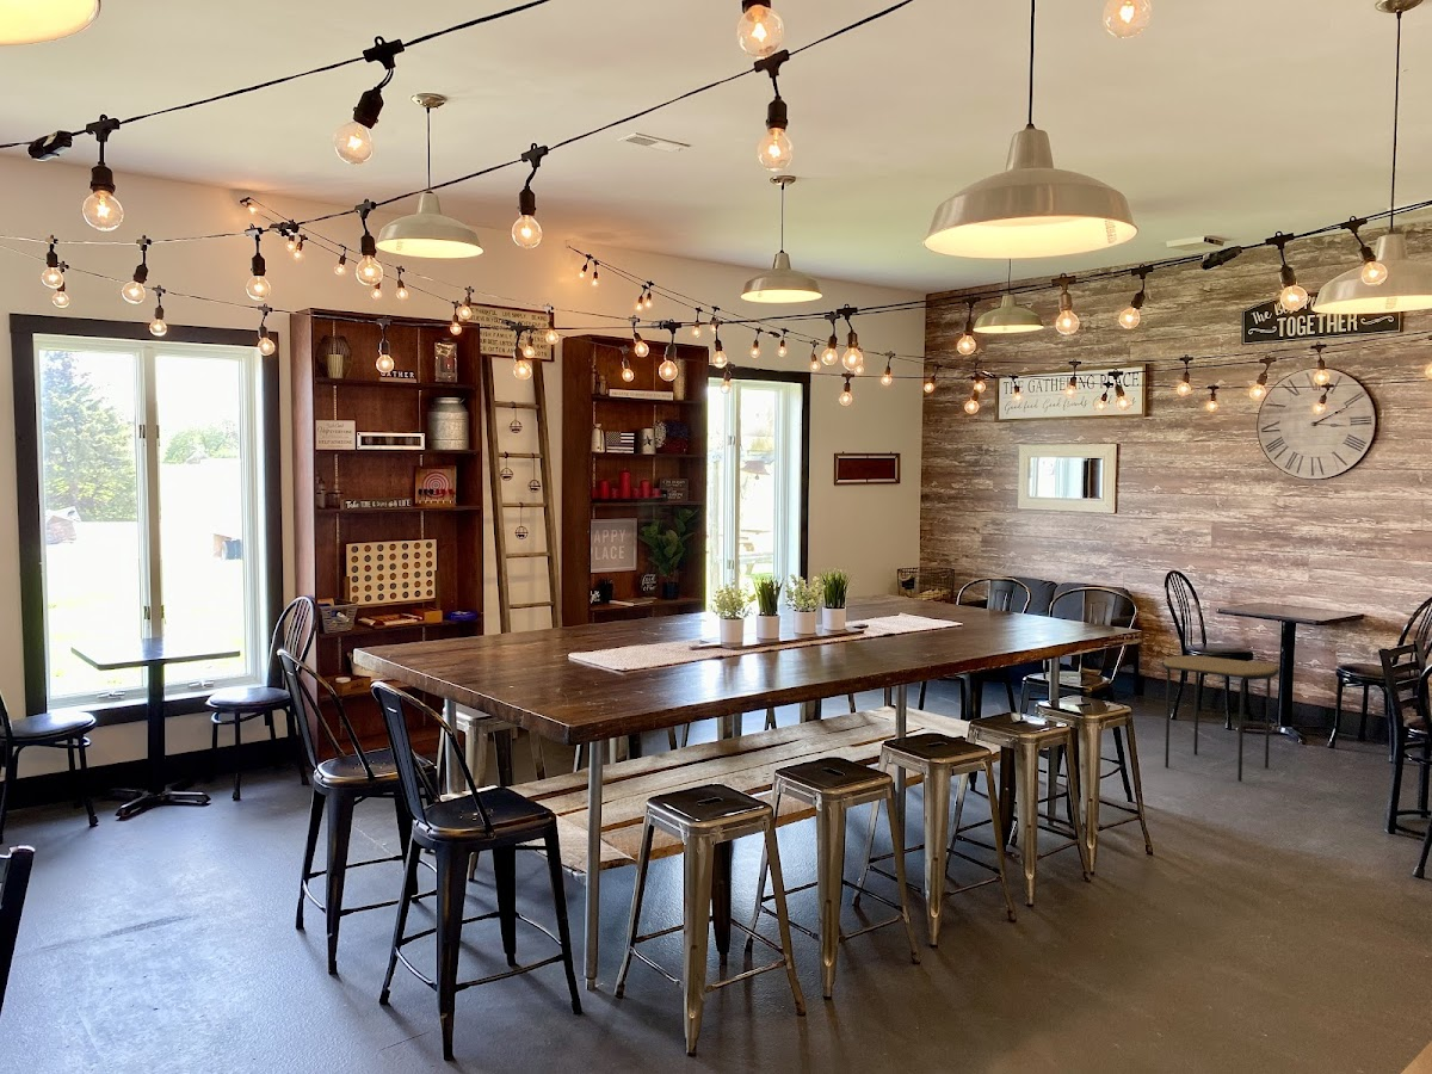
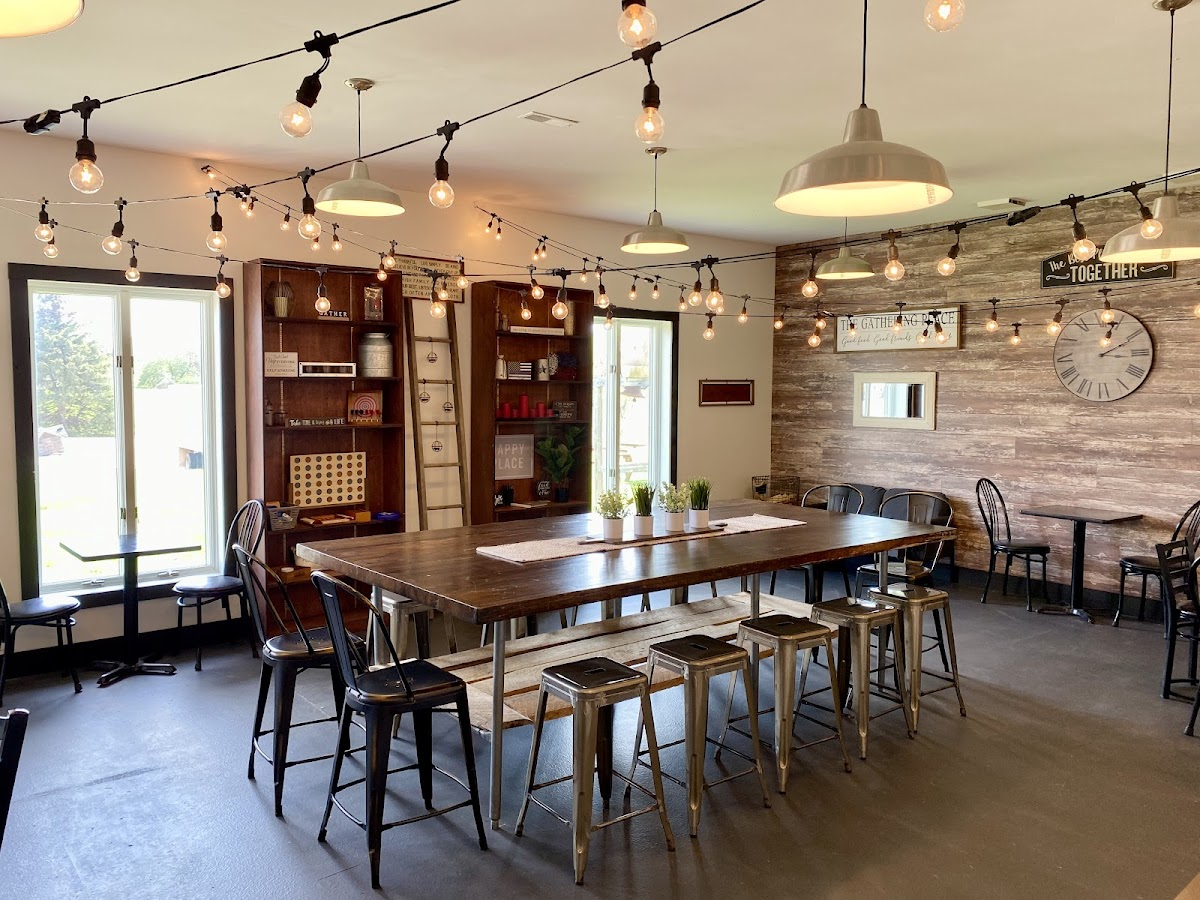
- side table (1197, 715)
